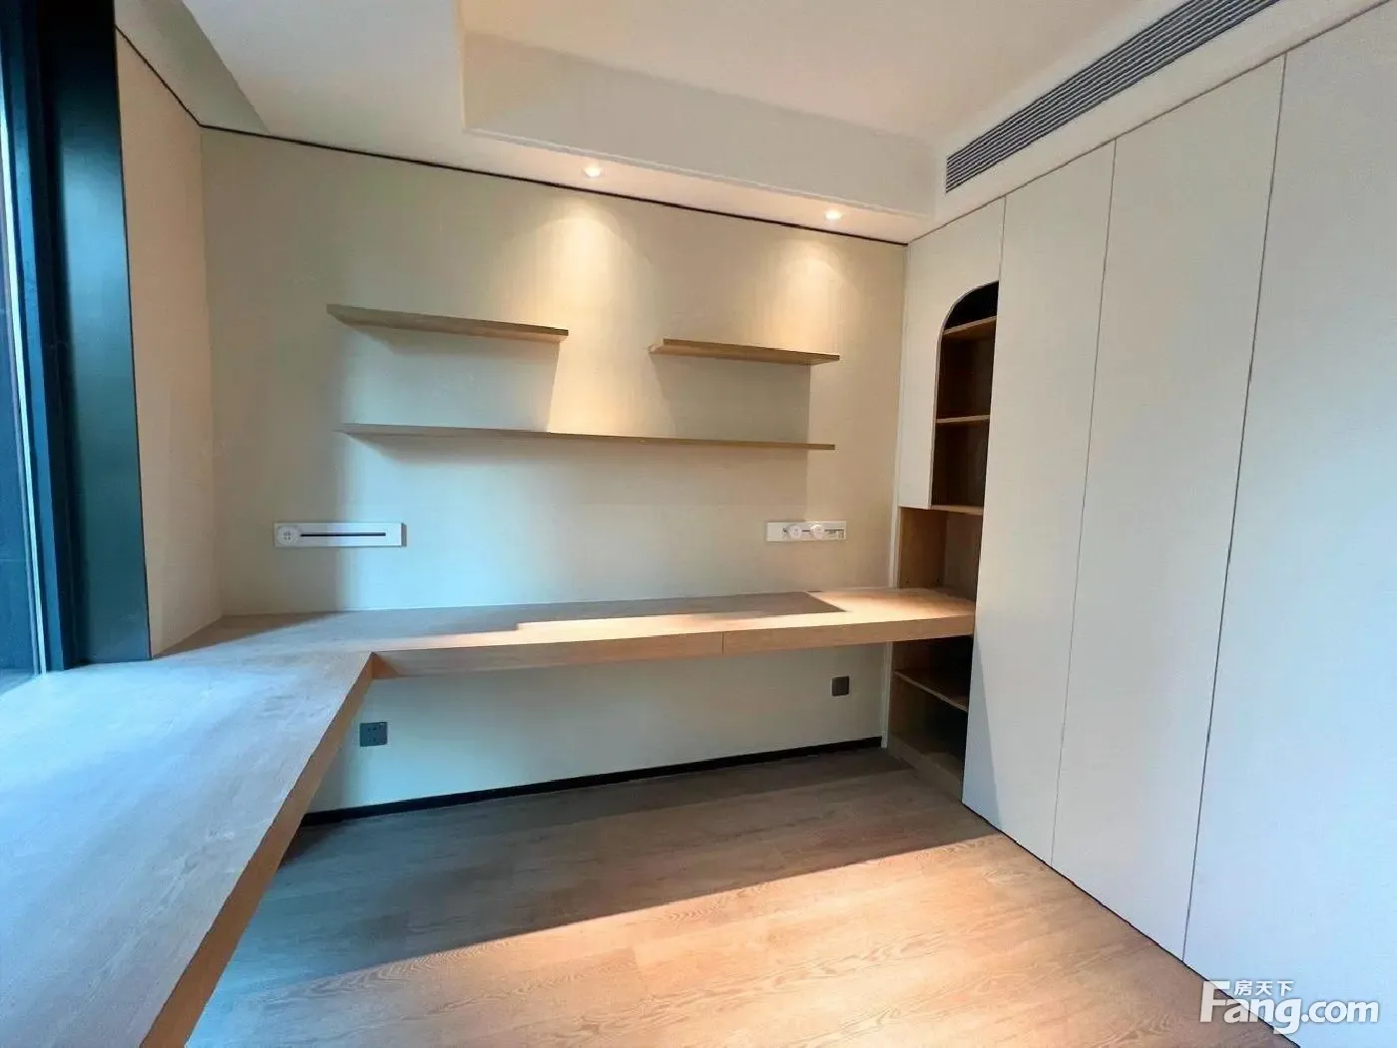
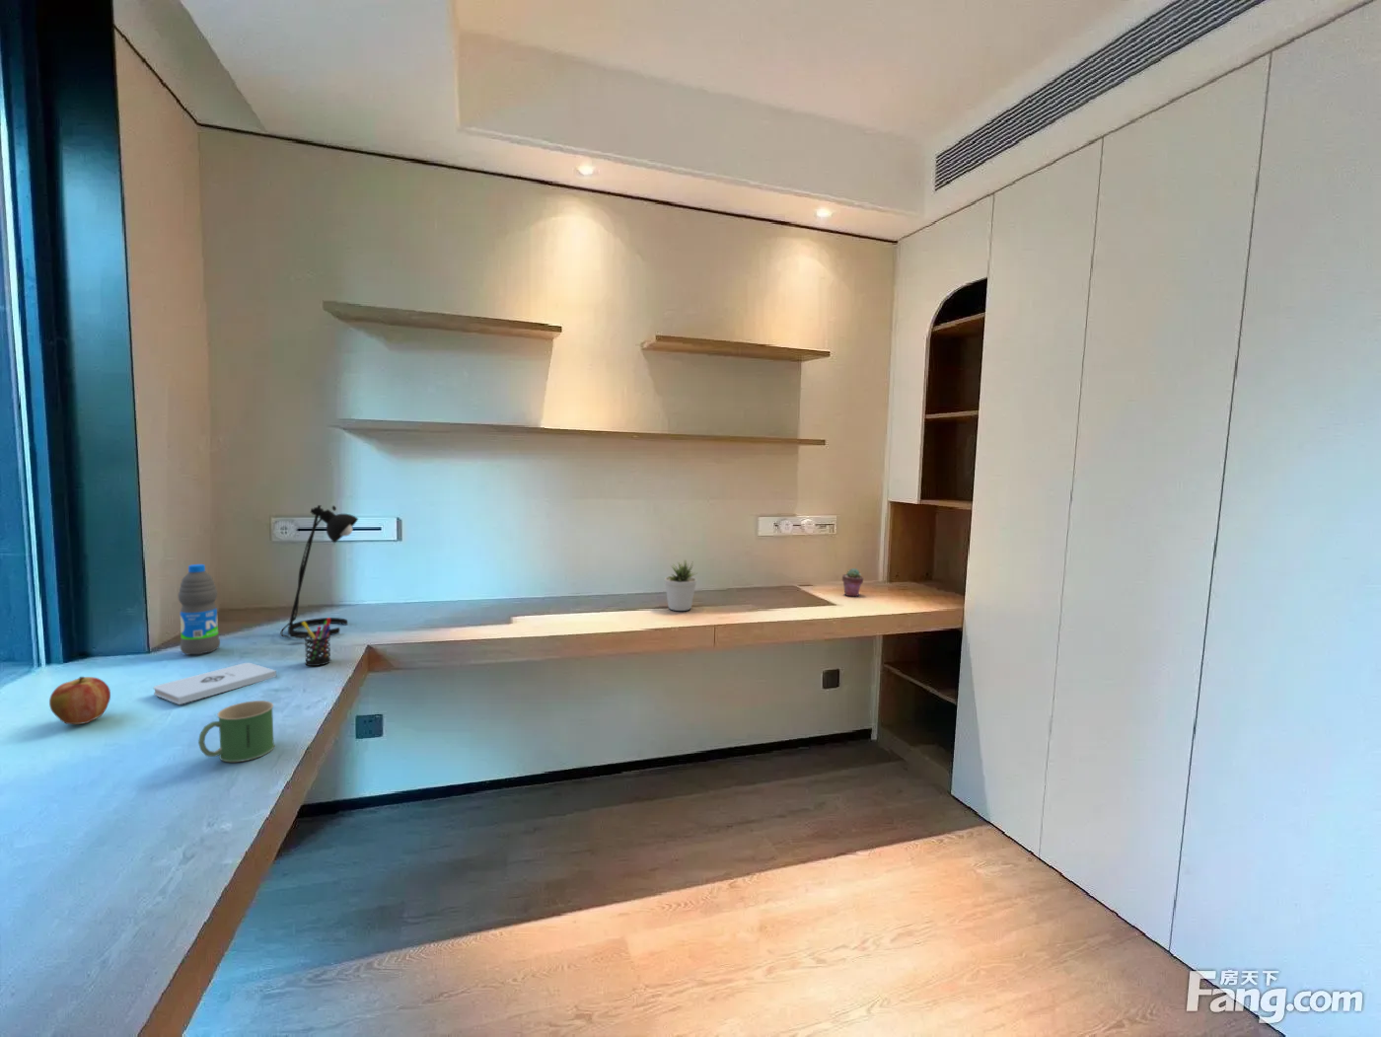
+ potted succulent (853, 582)
+ desk lamp (306, 565)
+ potted plant (680, 583)
+ pen holder (319, 639)
+ mug (236, 732)
+ notepad (216, 681)
+ apple (81, 698)
+ water bottle (198, 608)
